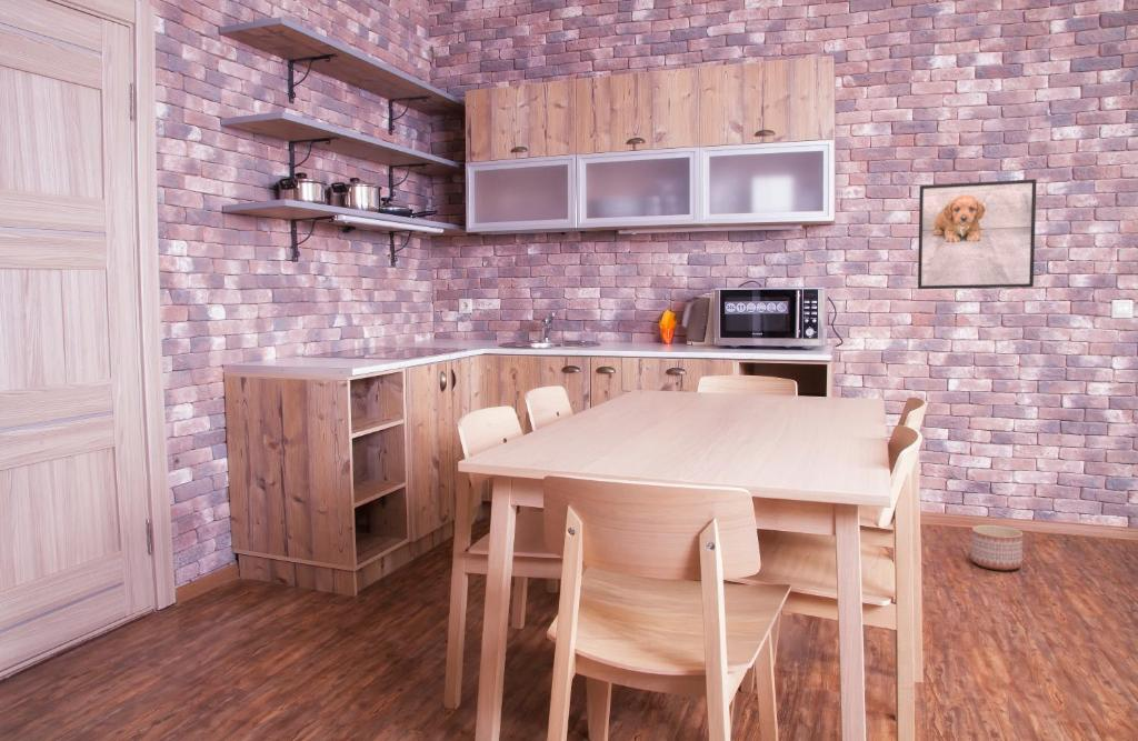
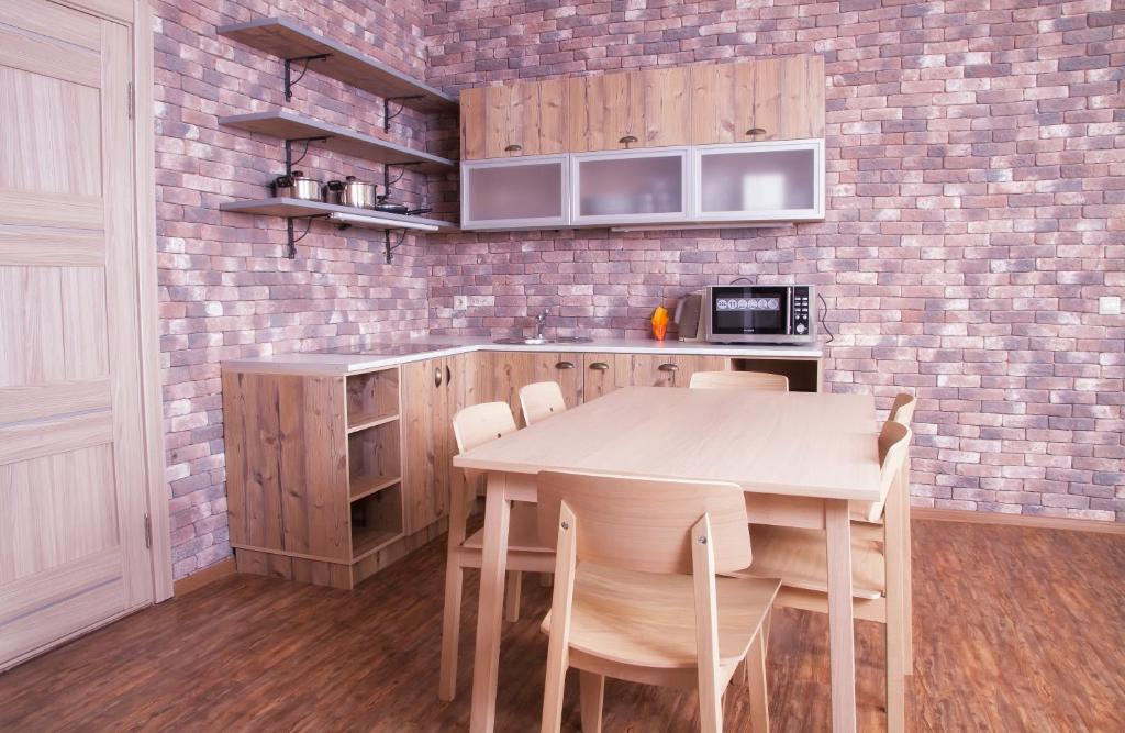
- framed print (975, 236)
- planter (996, 548)
